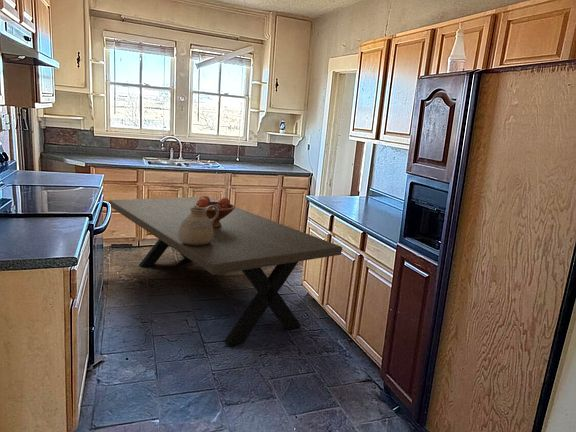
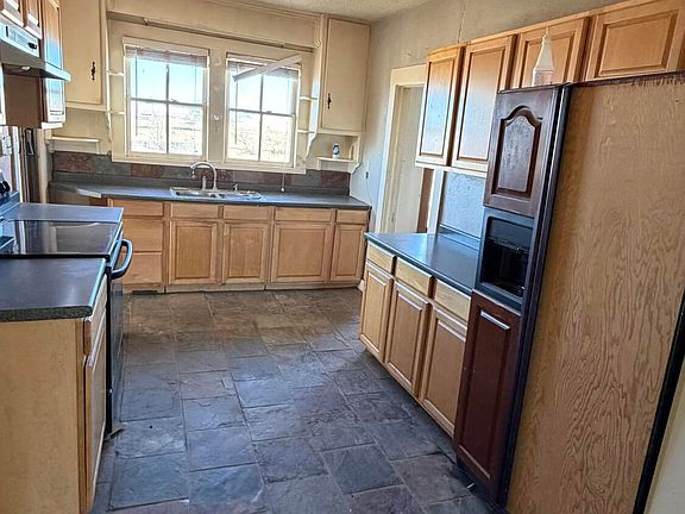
- ceramic pitcher (198, 223)
- fruit bowl (214, 211)
- dining table (208, 256)
